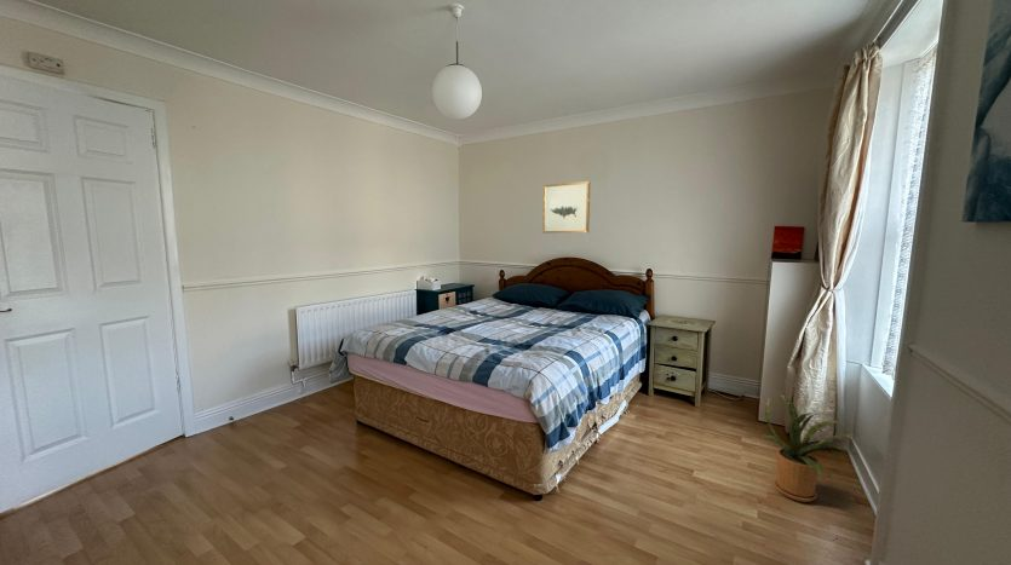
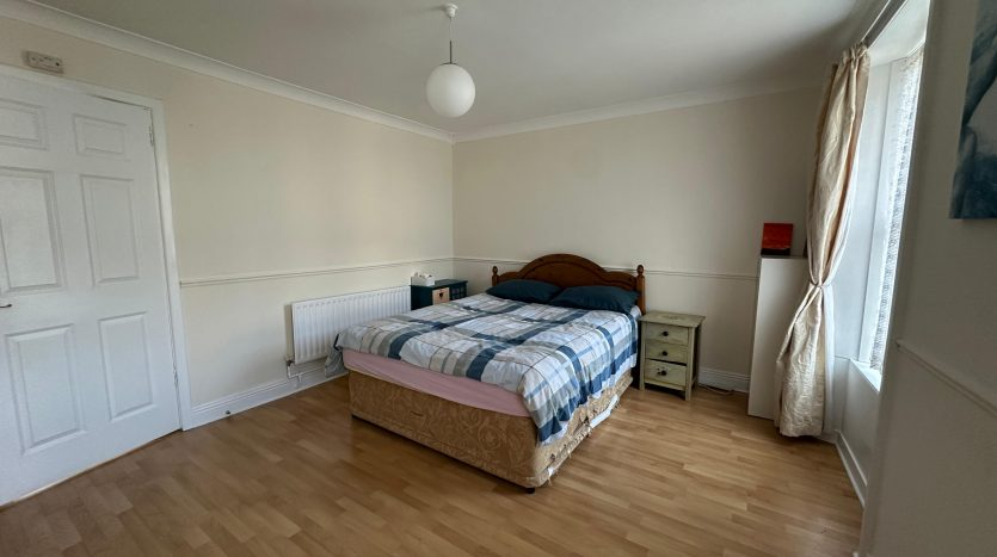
- house plant (805, 446)
- wall art (565, 208)
